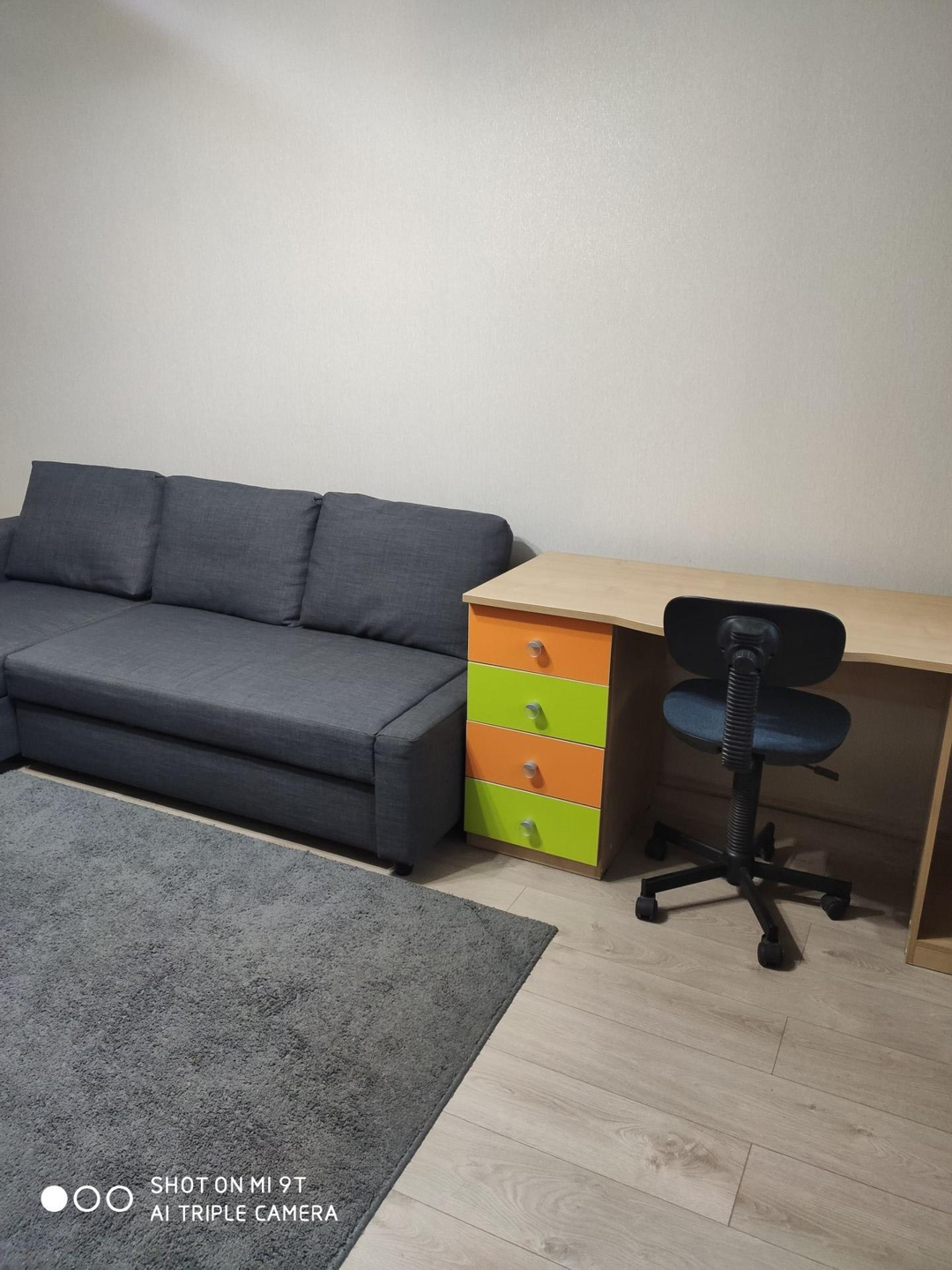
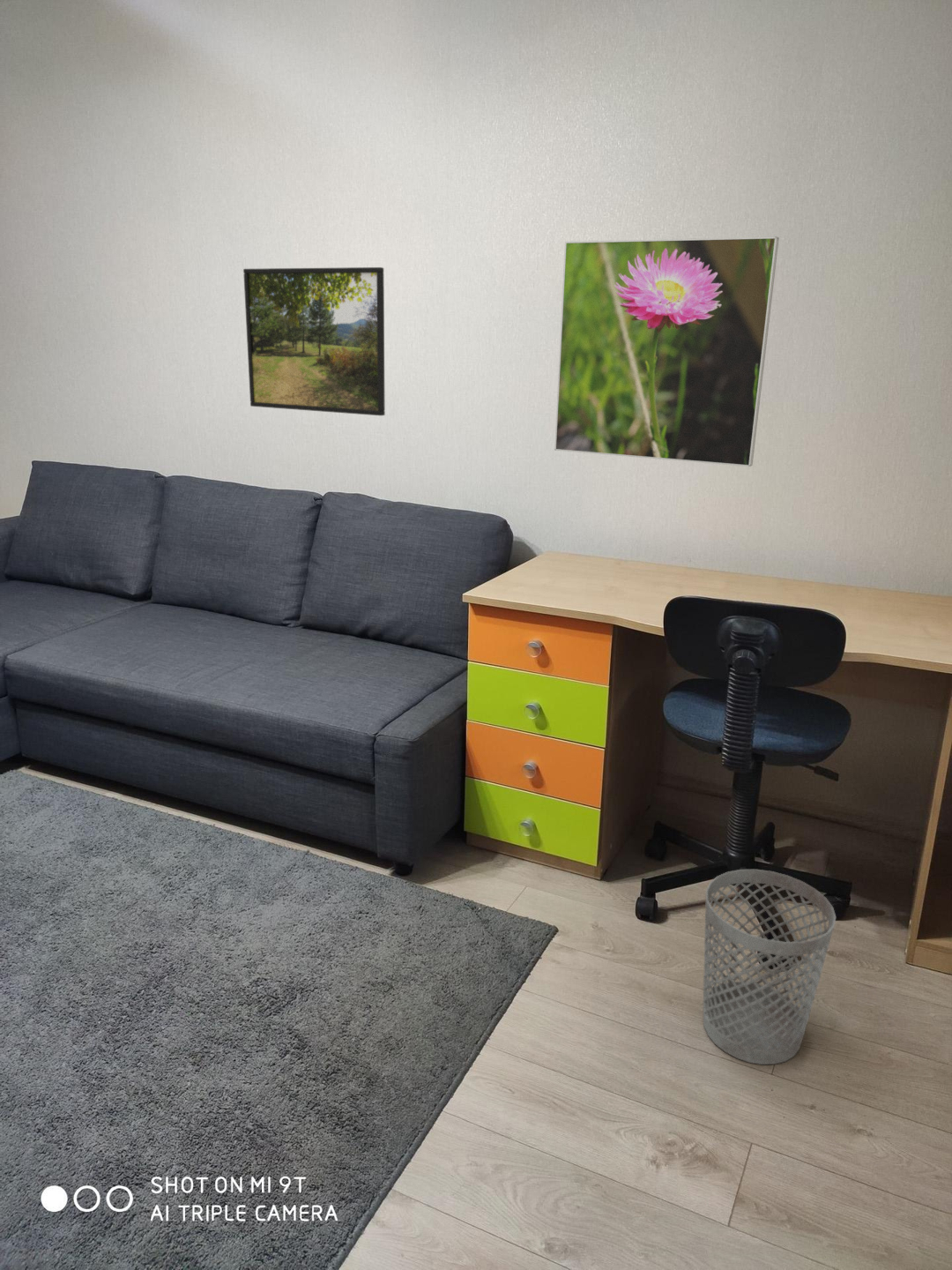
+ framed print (658, 352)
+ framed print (313, 340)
+ wastebasket (760, 968)
